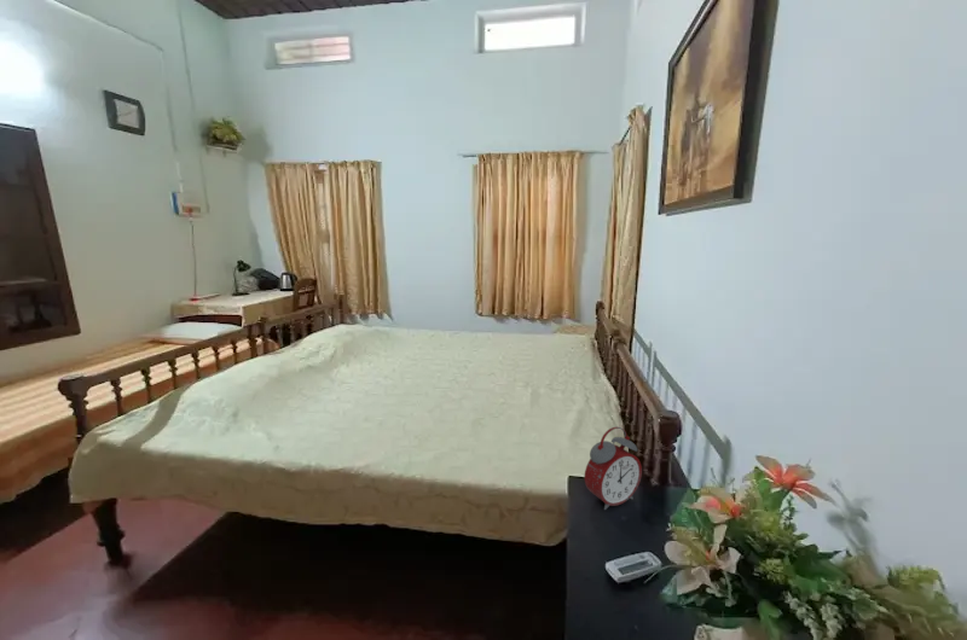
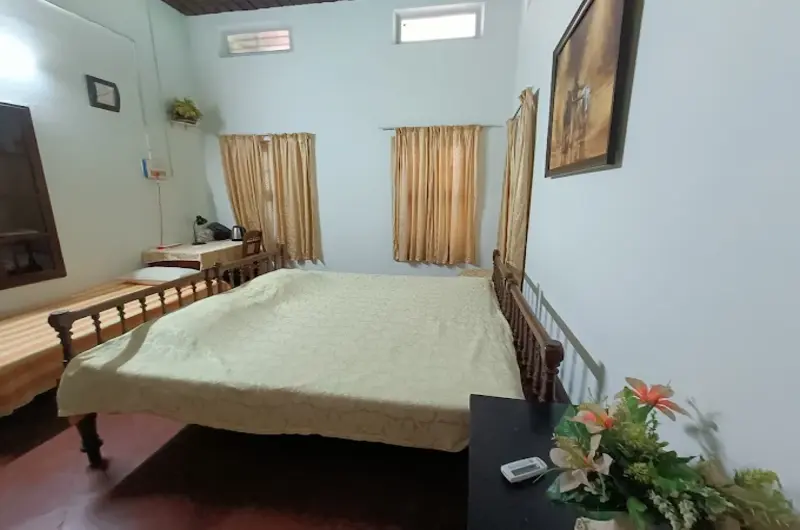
- alarm clock (613, 464)
